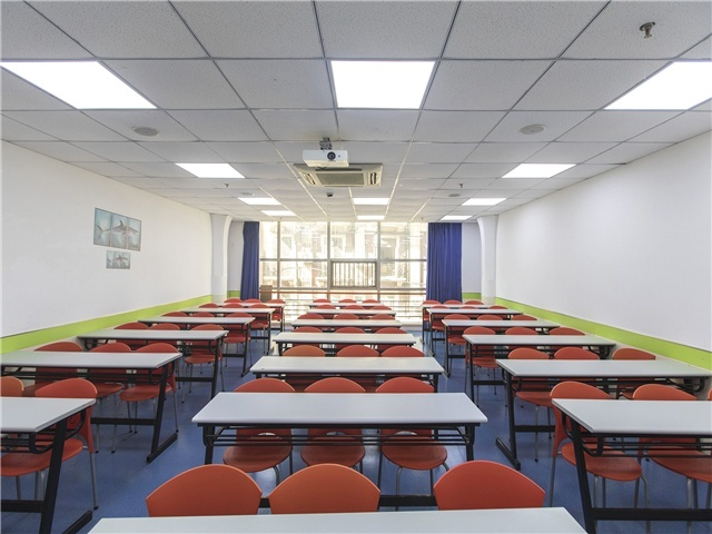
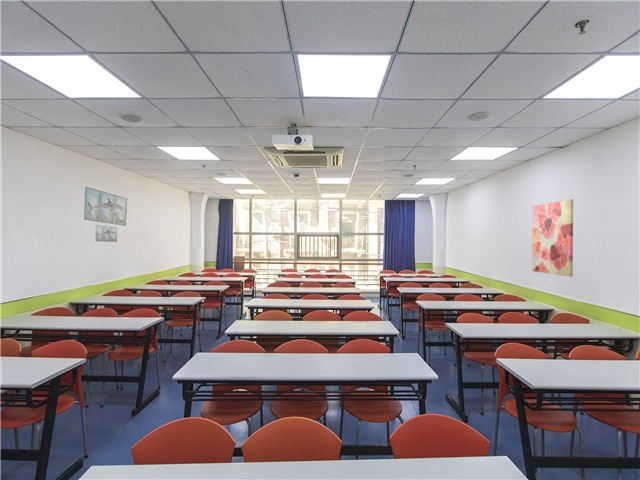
+ wall art (550, 238)
